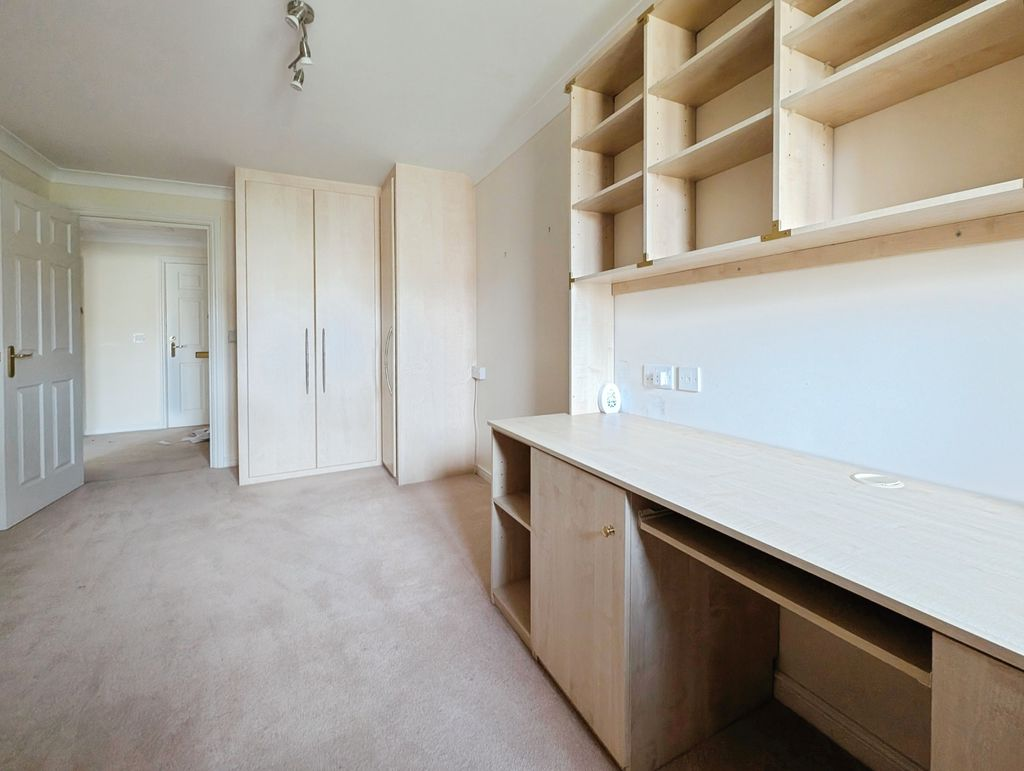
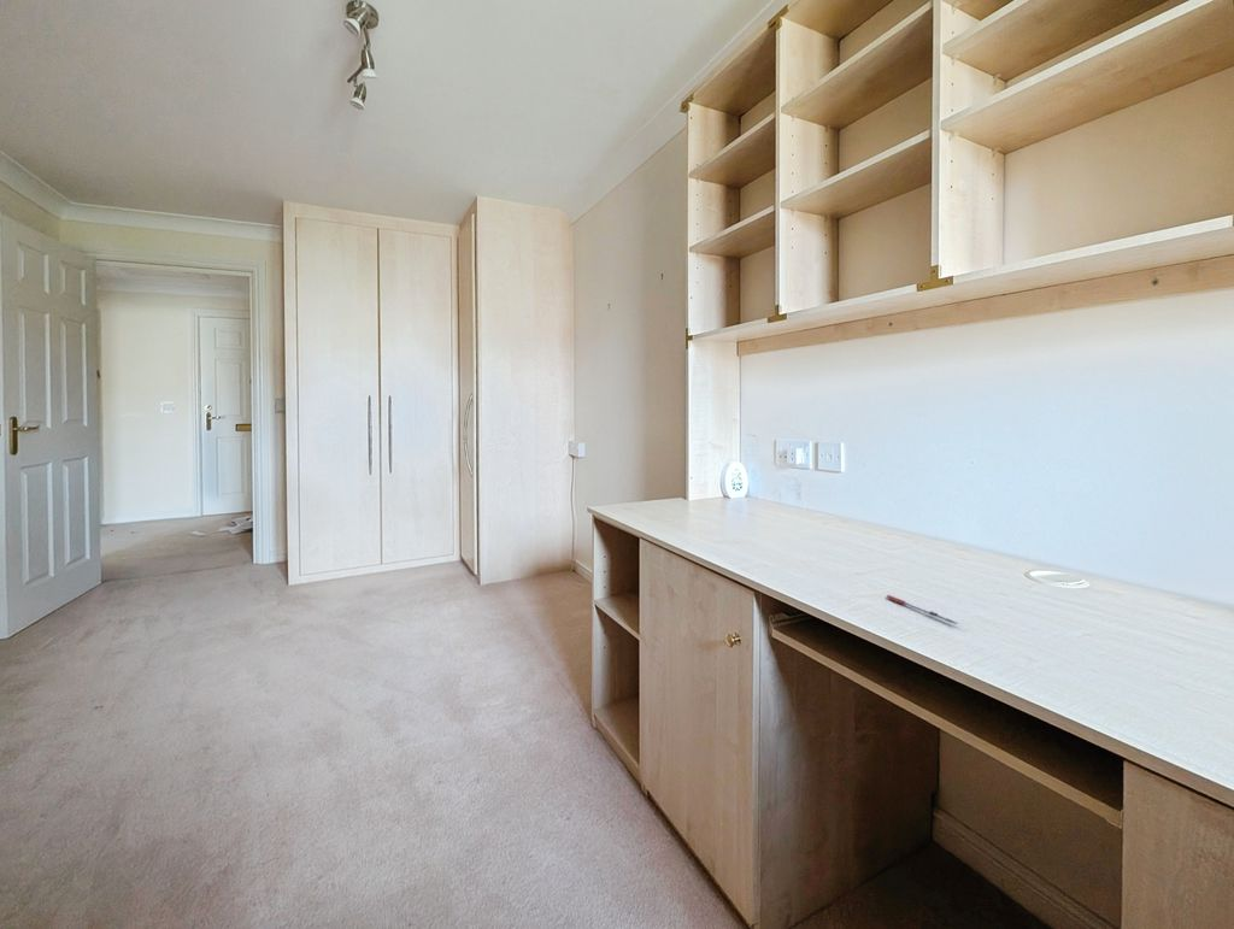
+ pen (919, 608)
